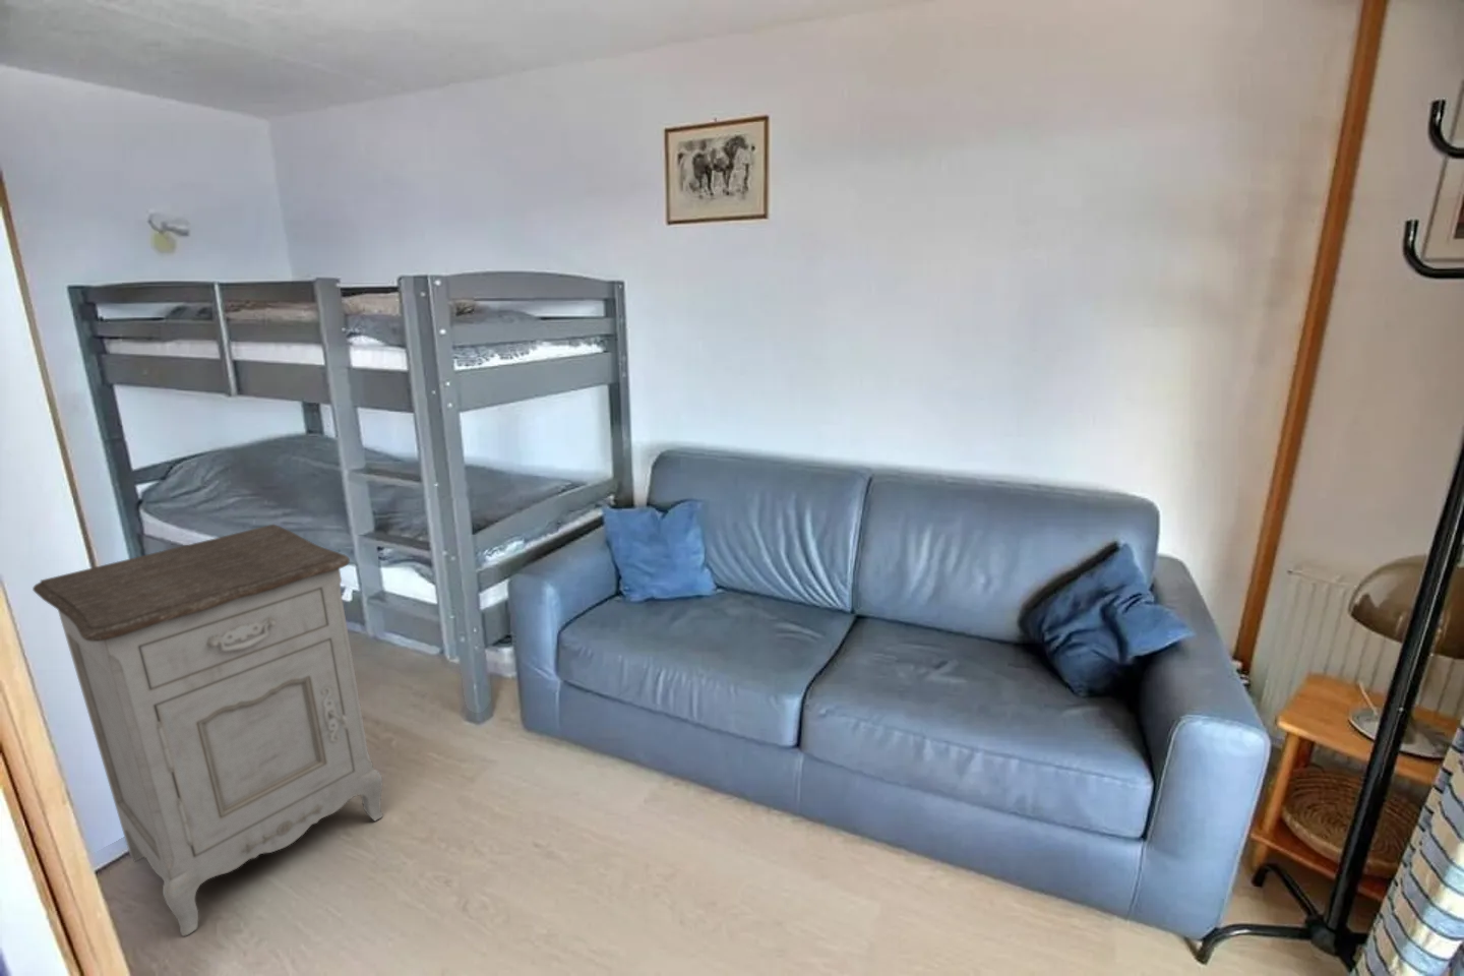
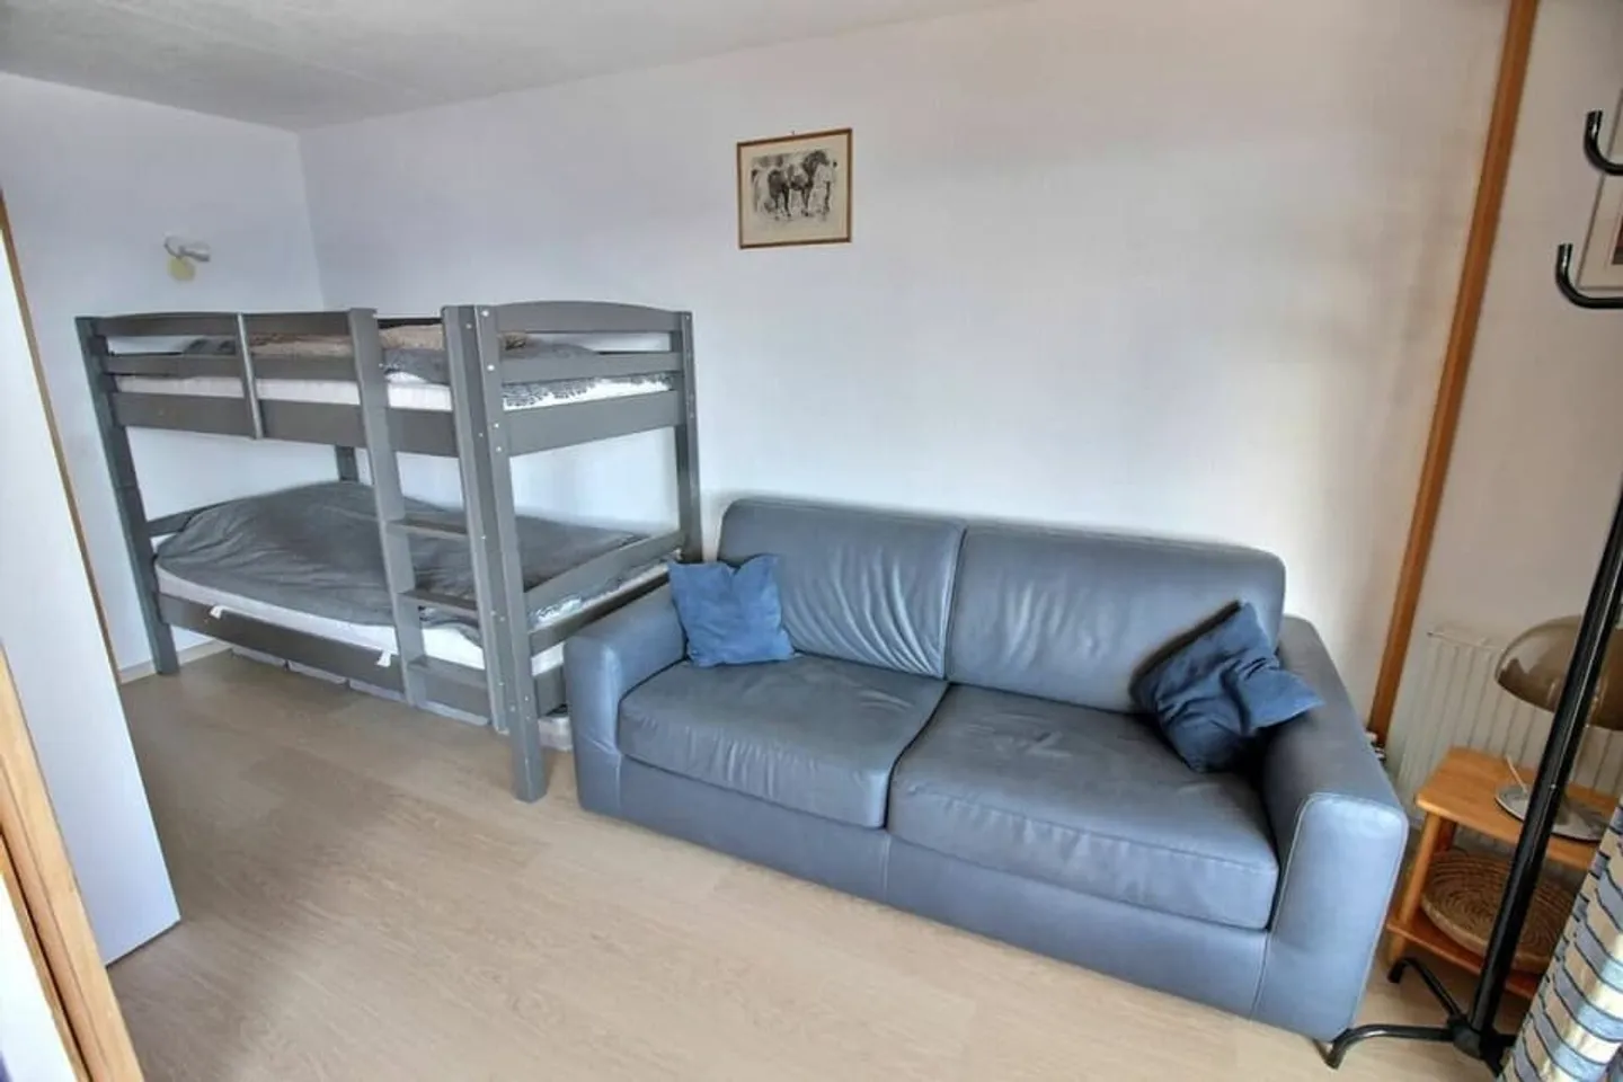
- nightstand (237, 715)
